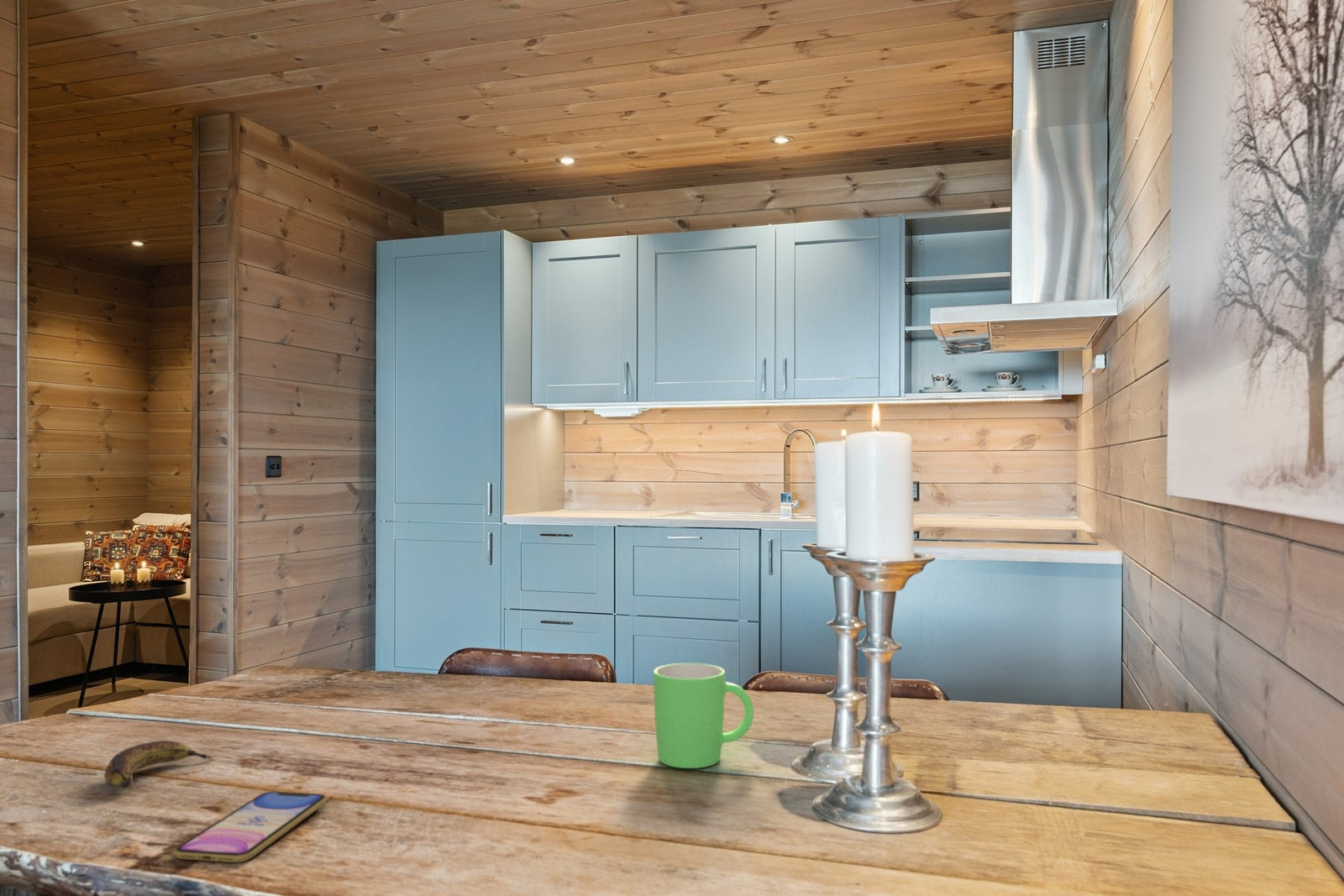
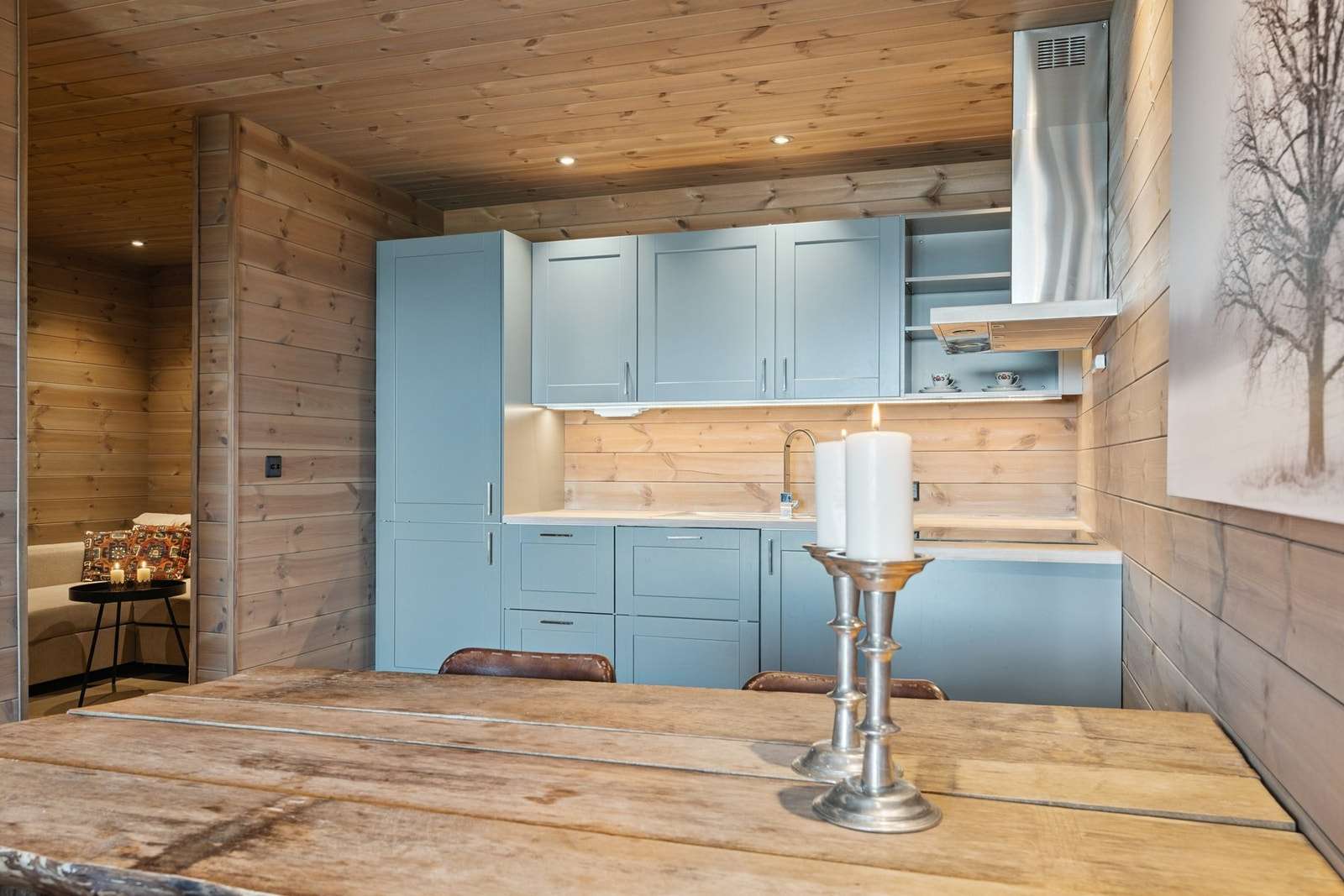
- banana (150, 761)
- smartphone (255, 824)
- mug (703, 715)
